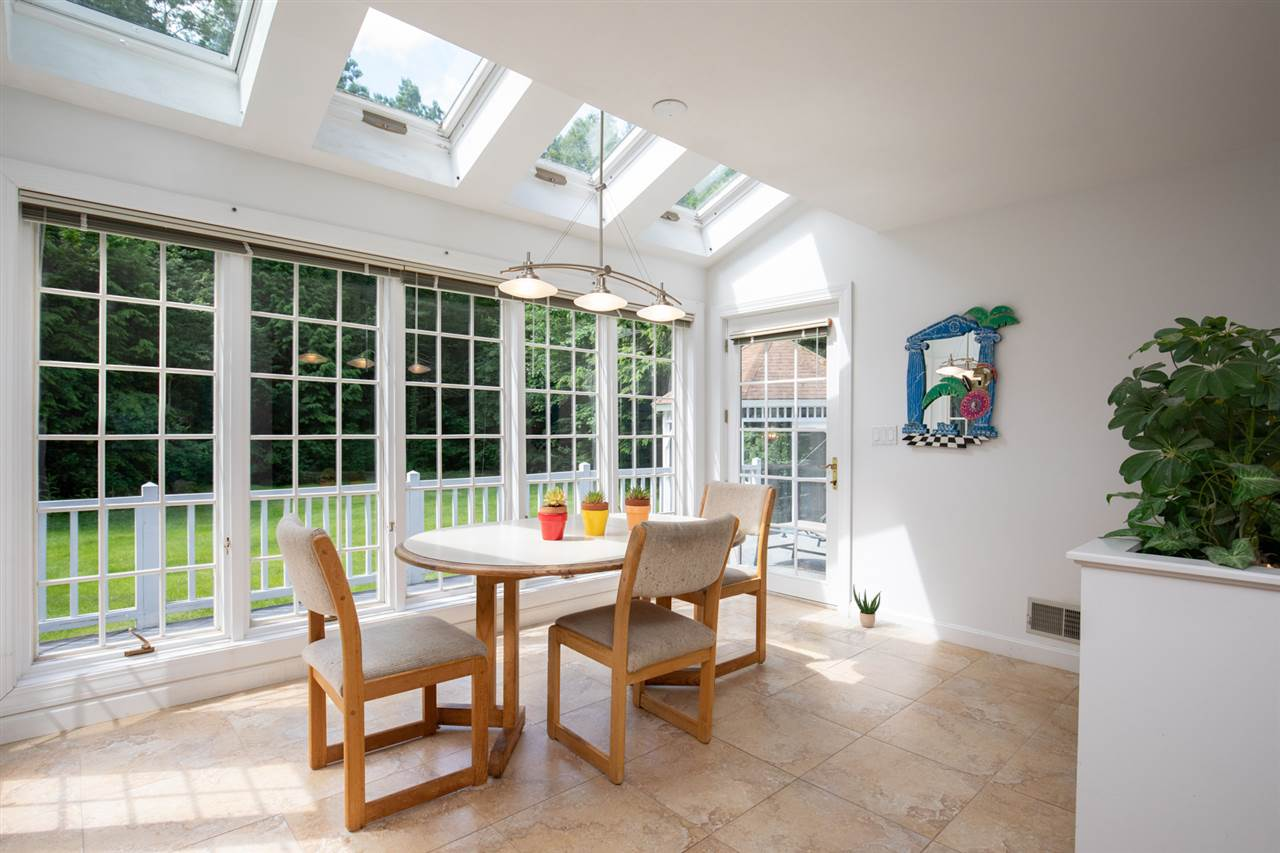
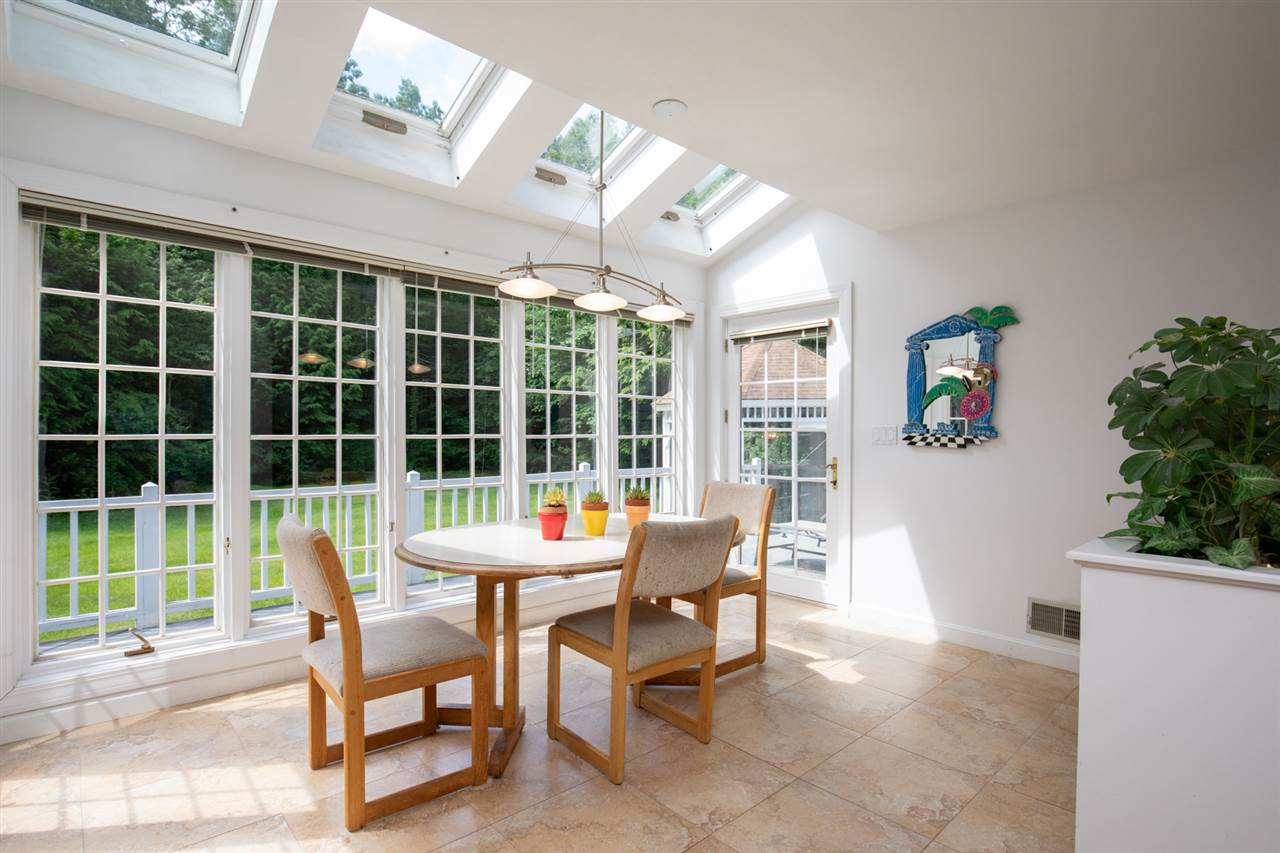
- potted plant (867, 605)
